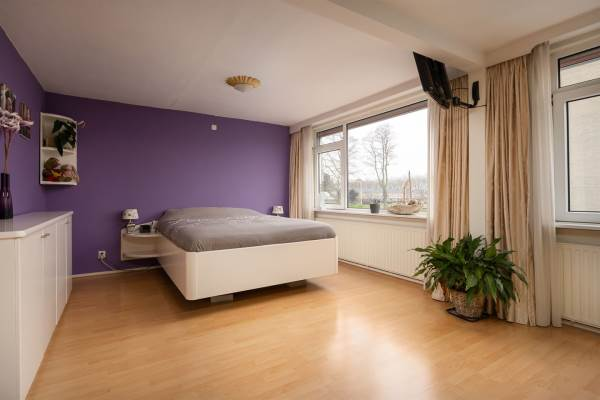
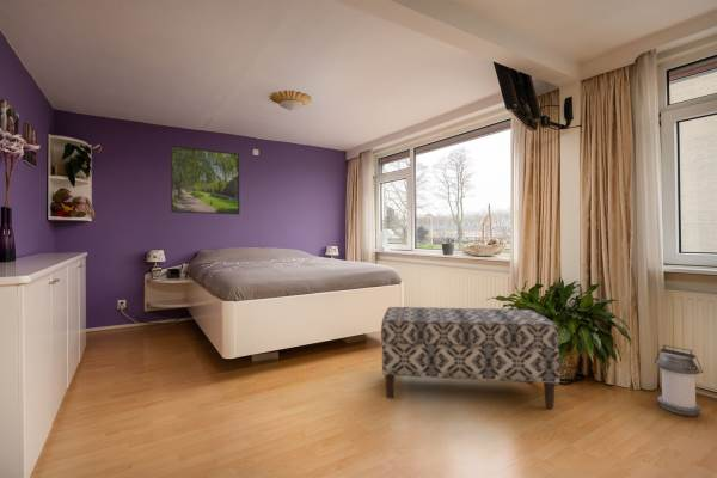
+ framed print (206, 182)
+ lantern (678, 378)
+ bench (462, 351)
